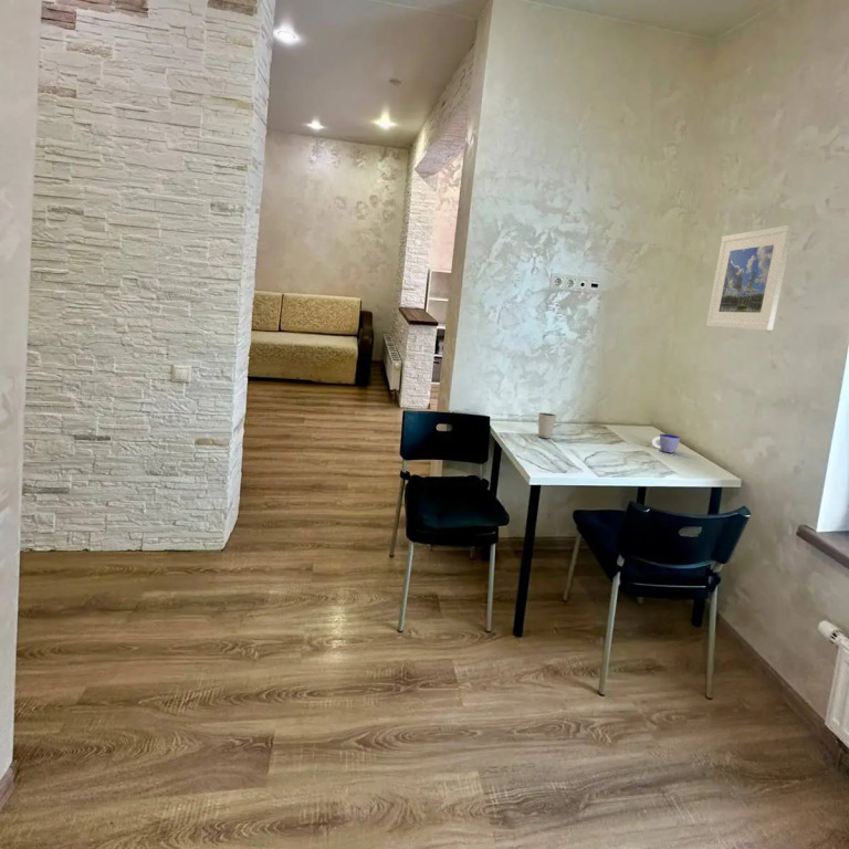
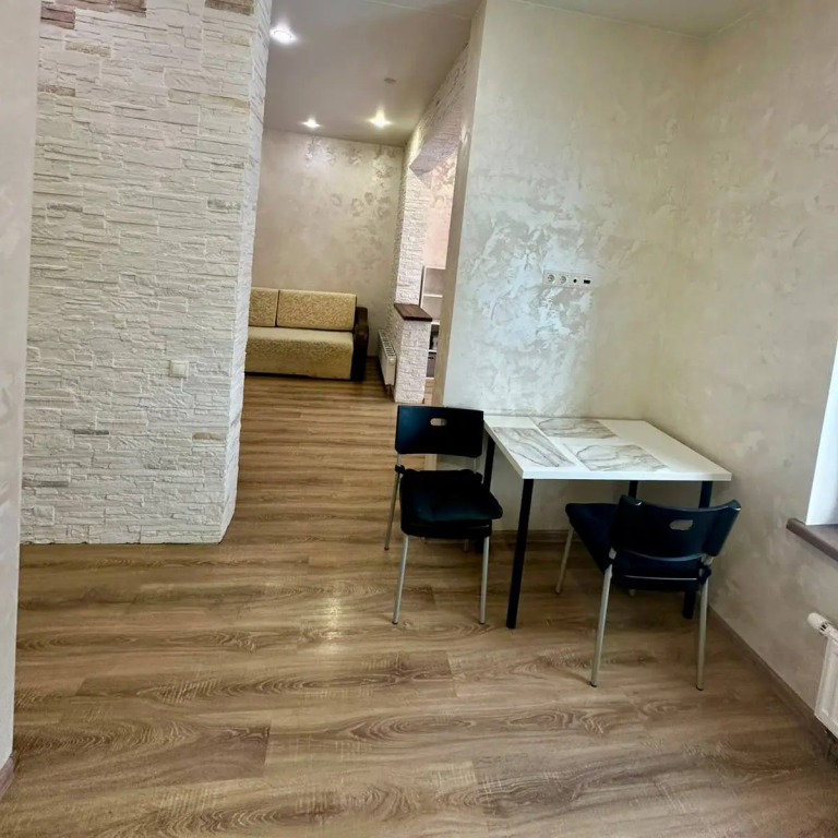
- dixie cup (545, 426)
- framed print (745, 280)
- cup (664, 443)
